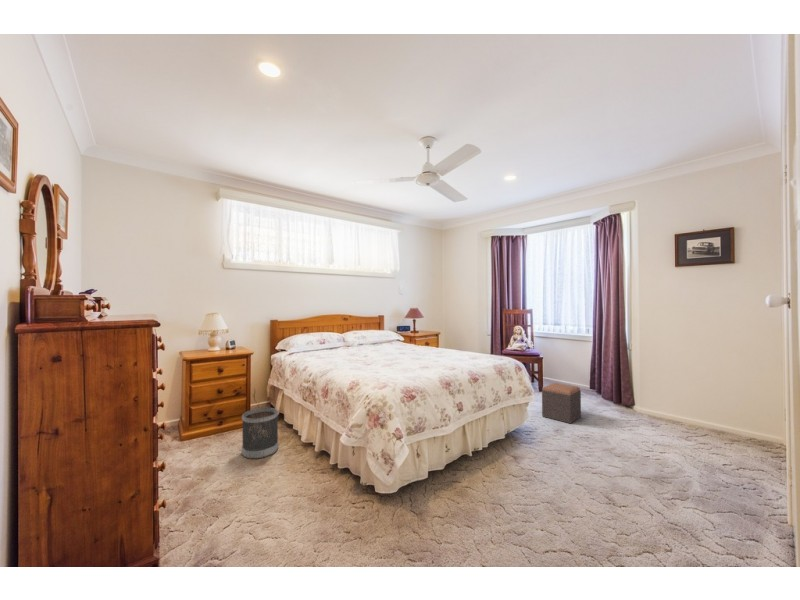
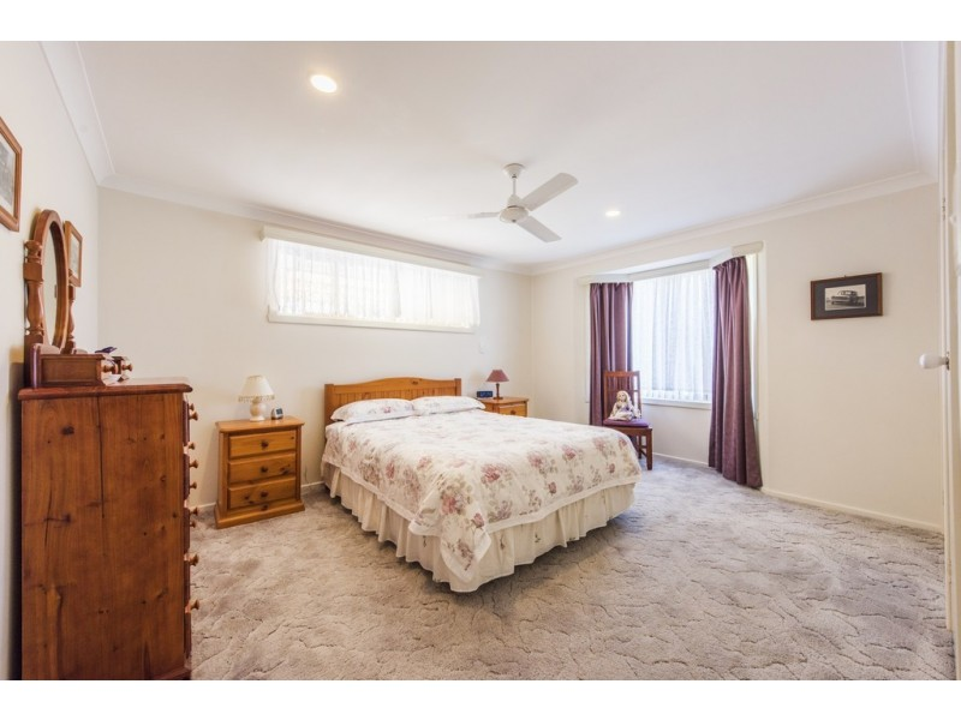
- wastebasket (260, 432)
- footstool (561, 401)
